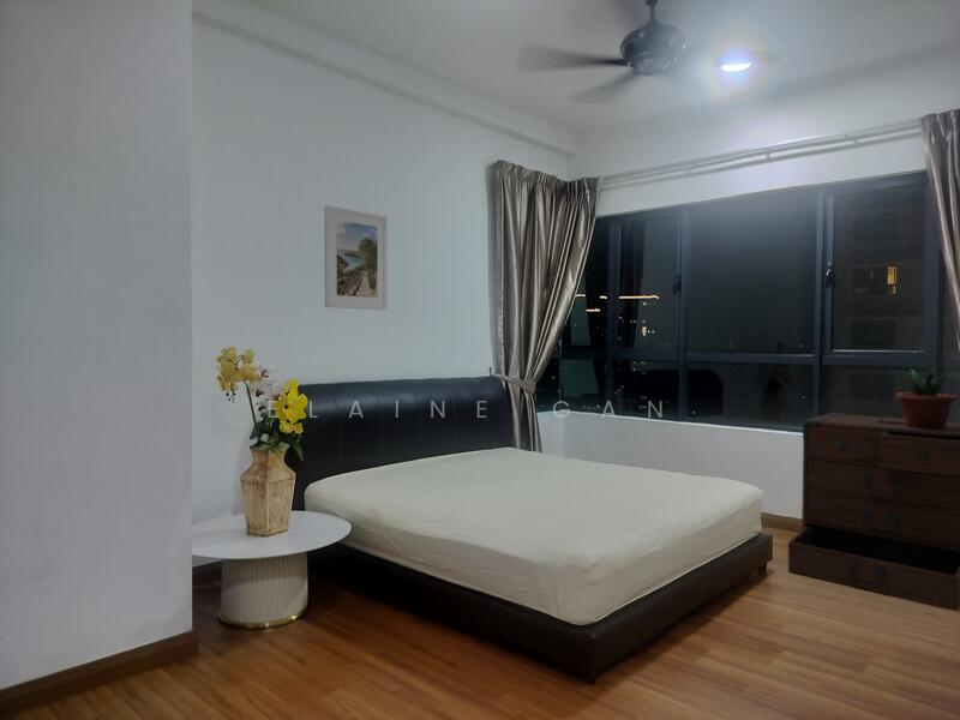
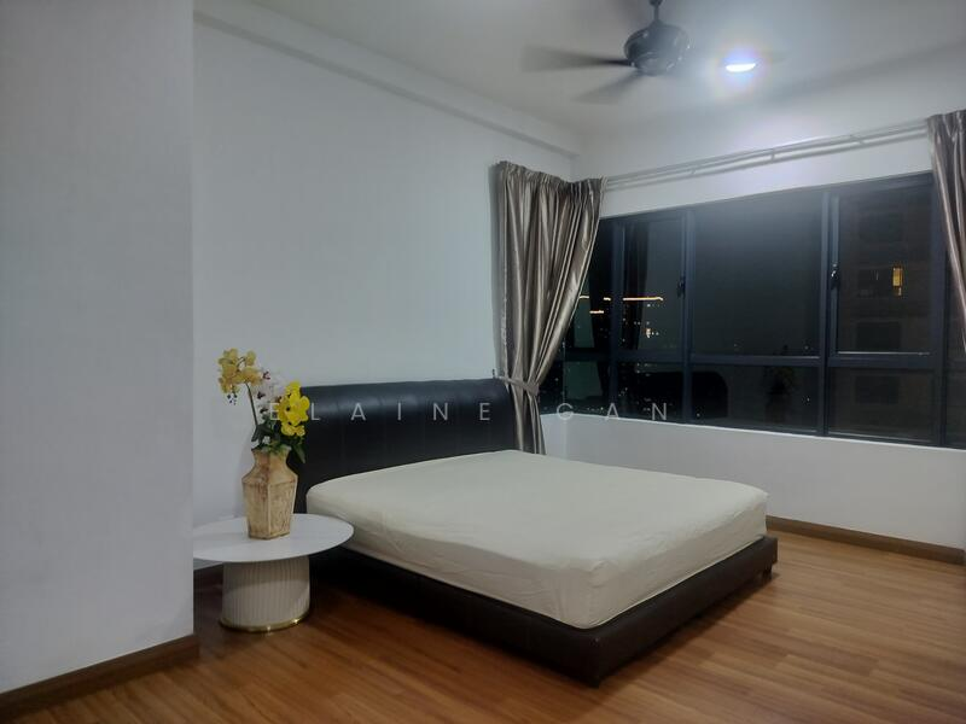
- potted plant (920, 398)
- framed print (356, 259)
- dresser (886, 496)
